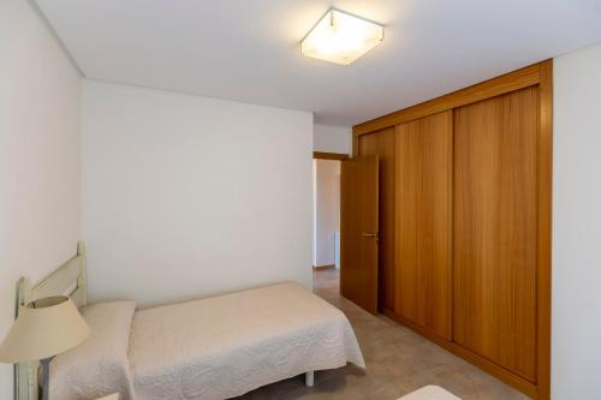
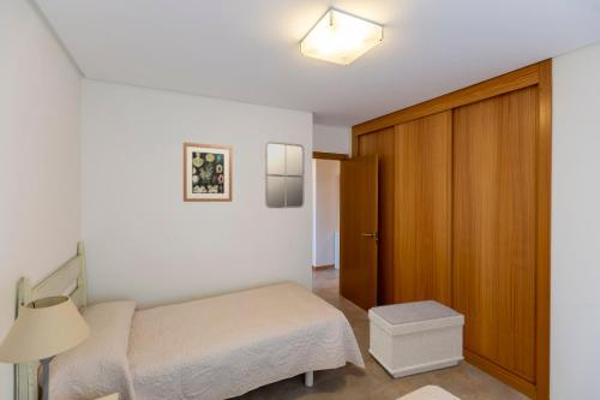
+ bench (414, 334)
+ home mirror (284, 175)
+ wall art (208, 173)
